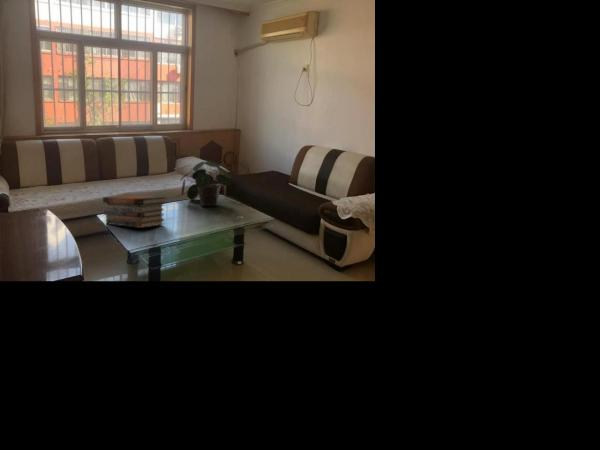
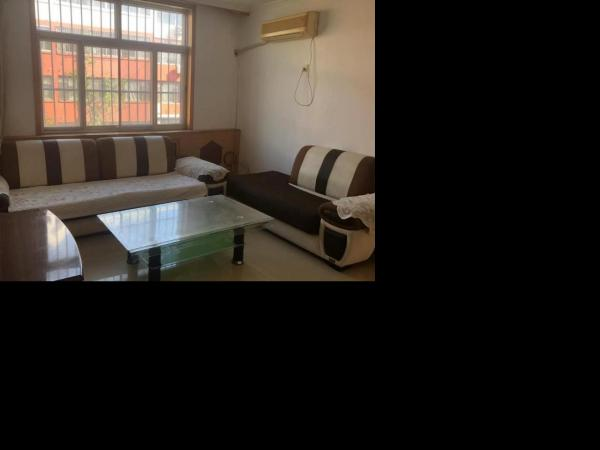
- potted plant (208, 183)
- book stack (134, 210)
